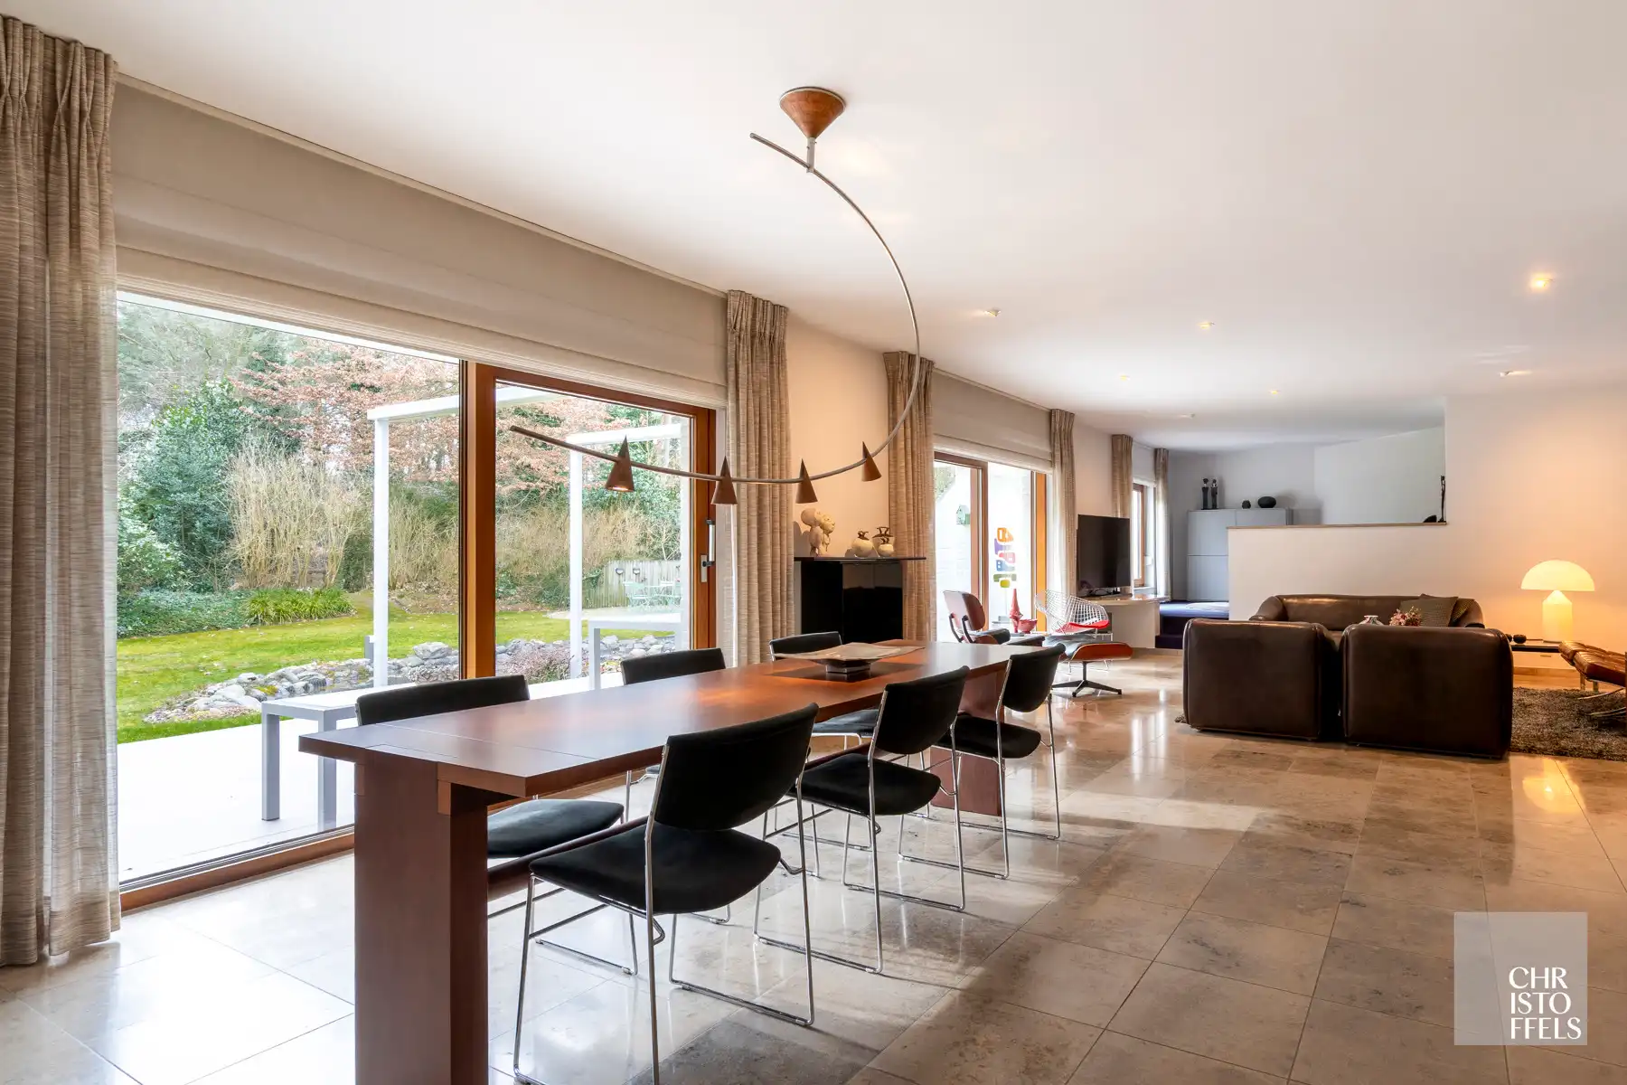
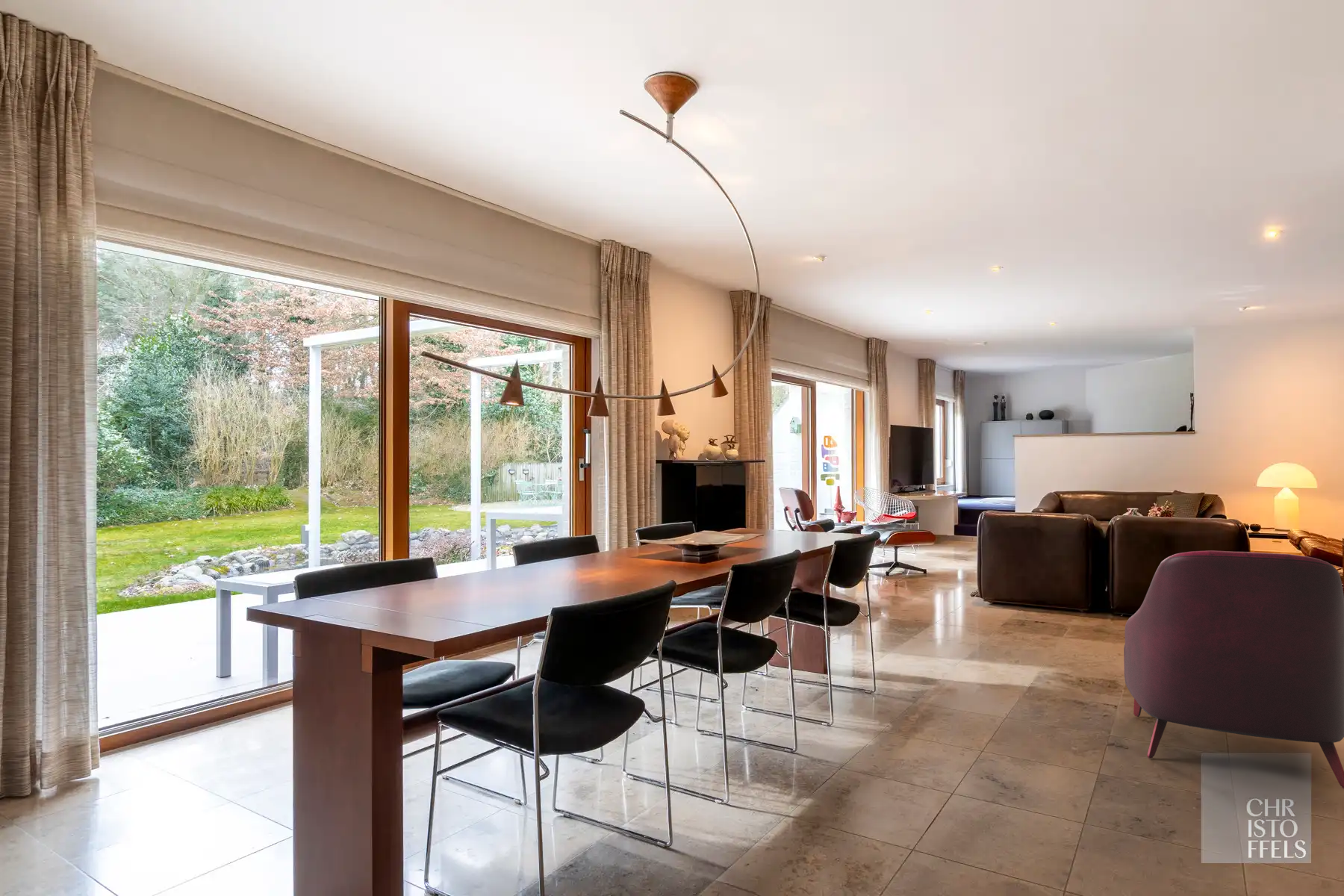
+ armchair (1233, 647)
